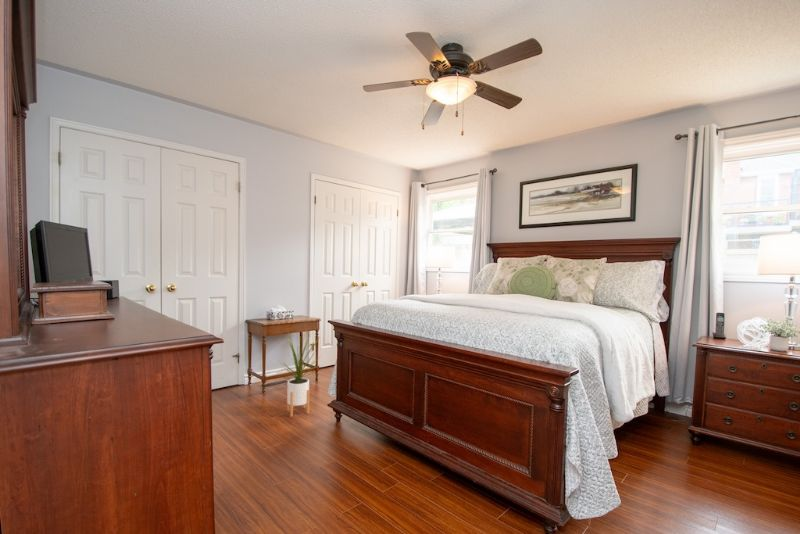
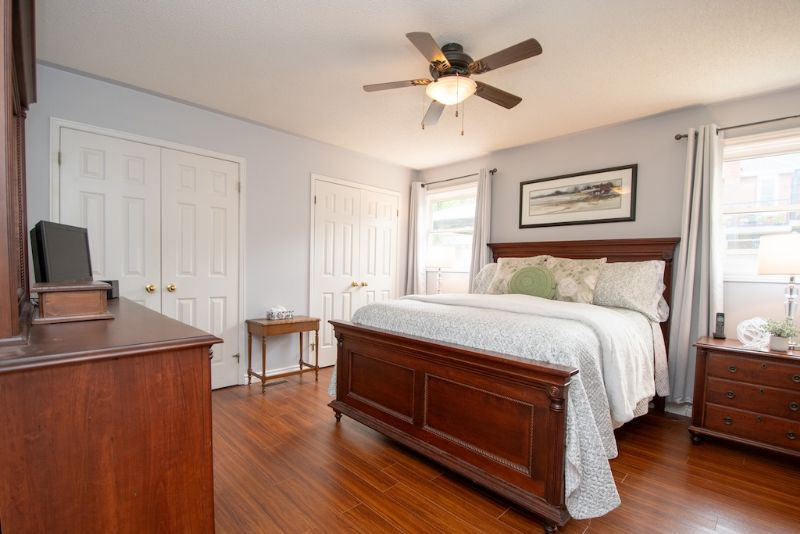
- house plant (299, 371)
